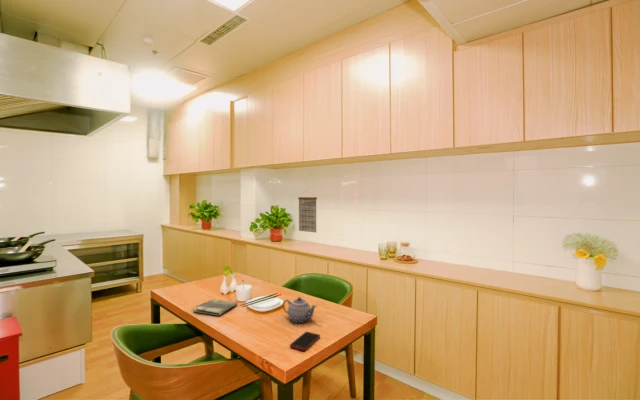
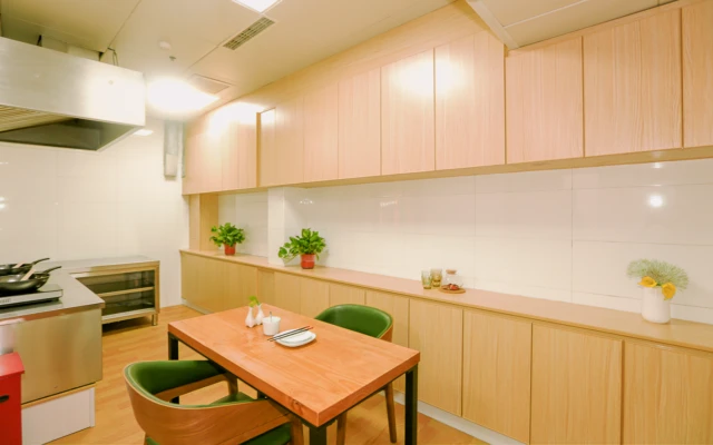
- dish towel (215, 305)
- cell phone (305, 340)
- teapot (299, 308)
- calendar (307, 210)
